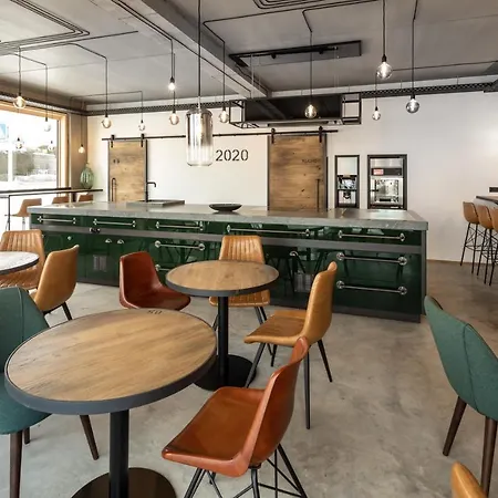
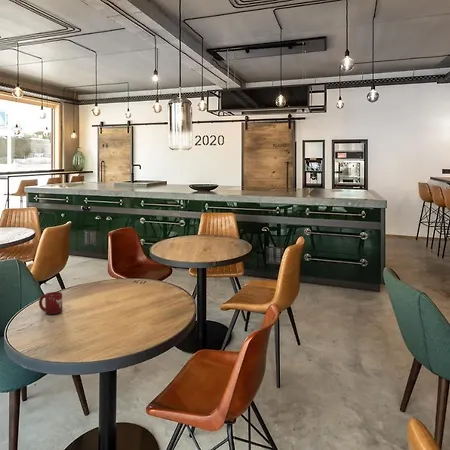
+ cup (50, 302)
